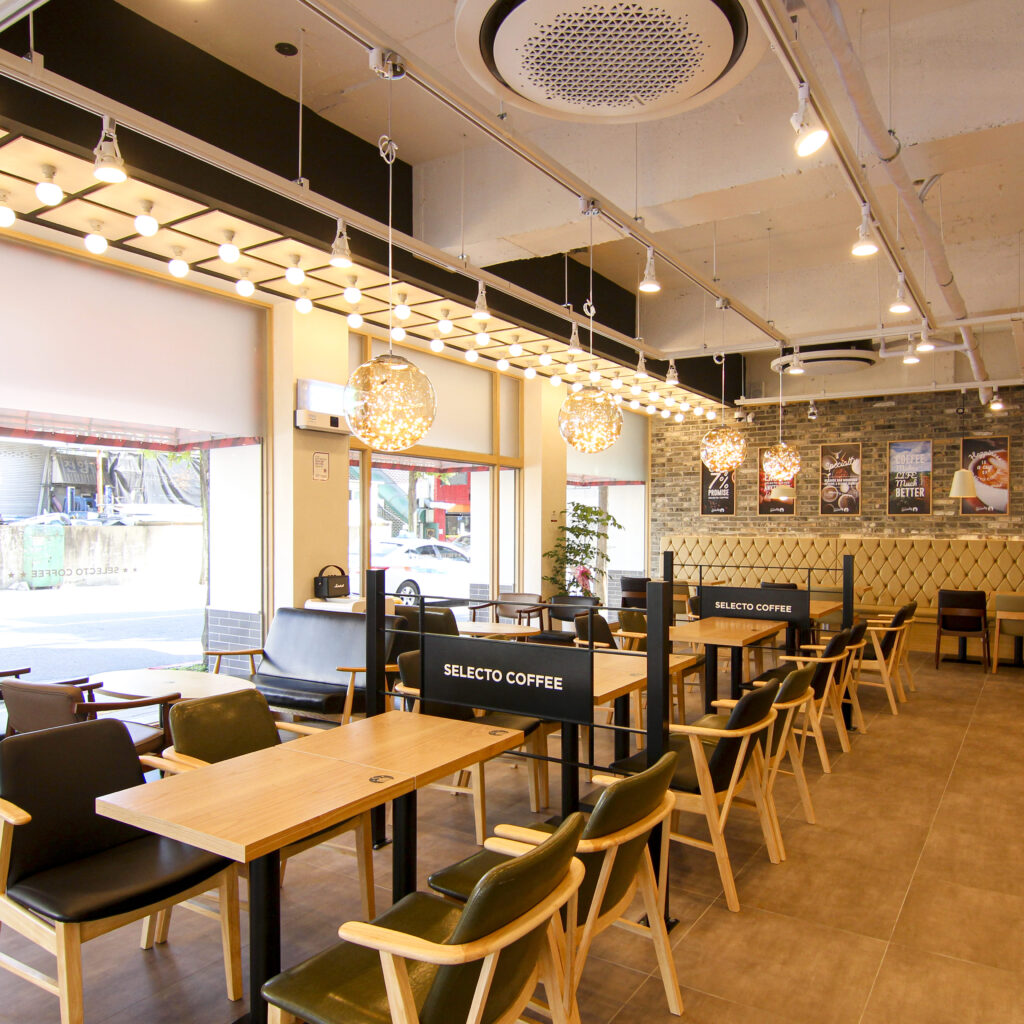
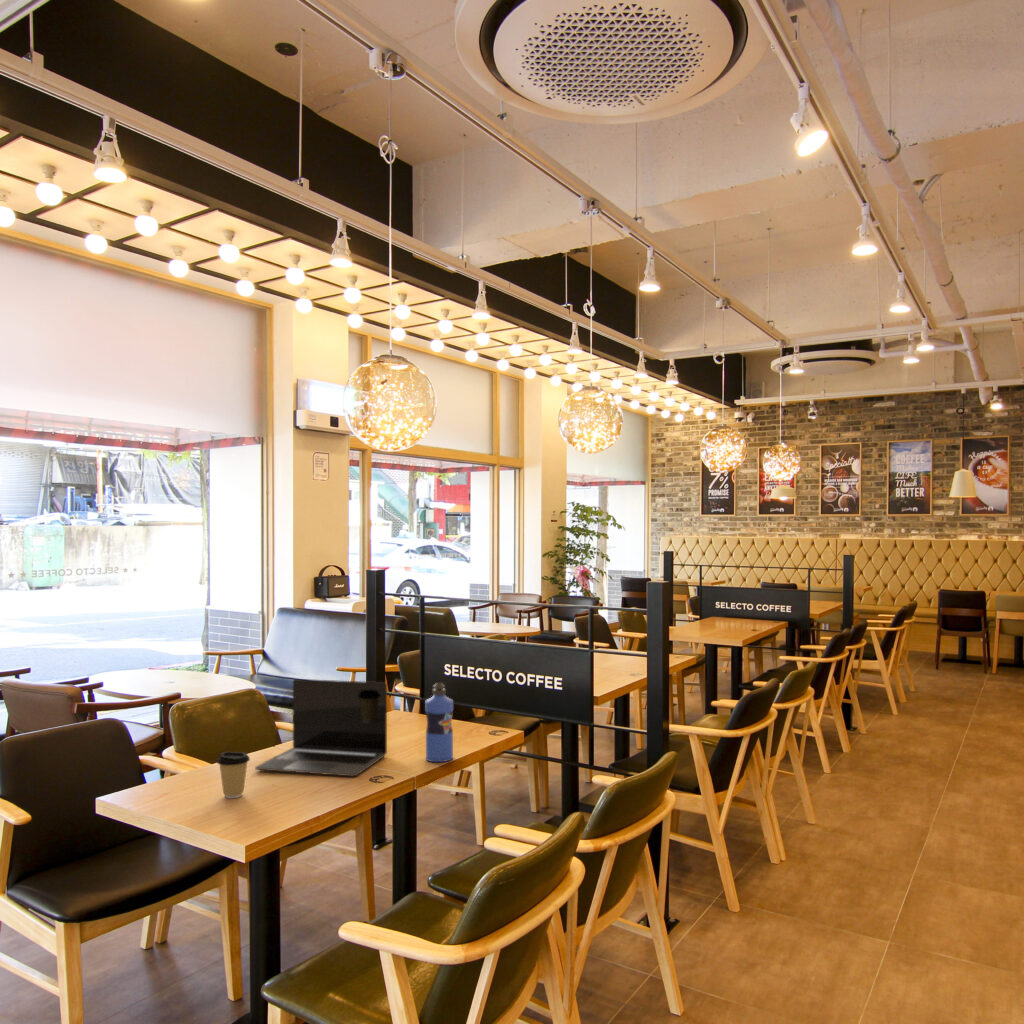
+ laptop (322, 725)
+ coffee cup (233, 774)
+ water bottle (439, 720)
